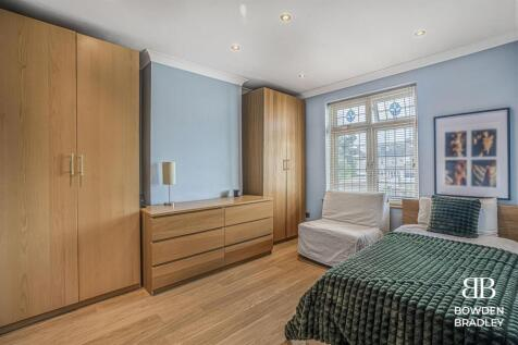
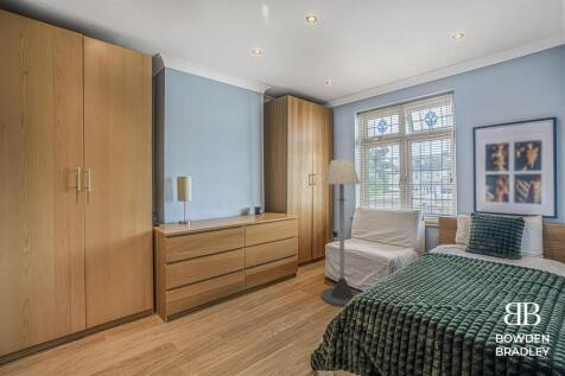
+ floor lamp (342, 229)
